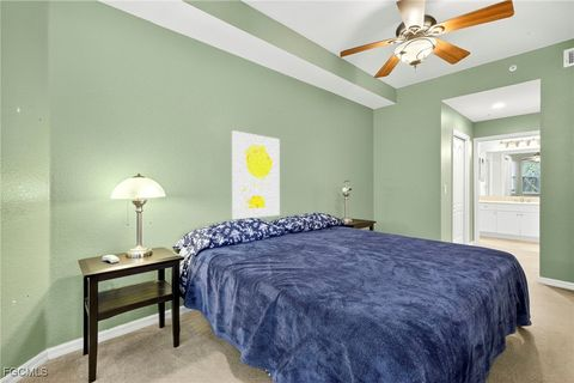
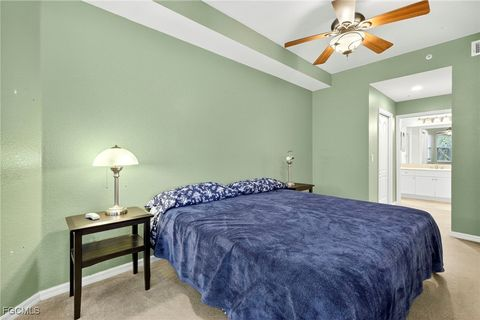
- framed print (257, 176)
